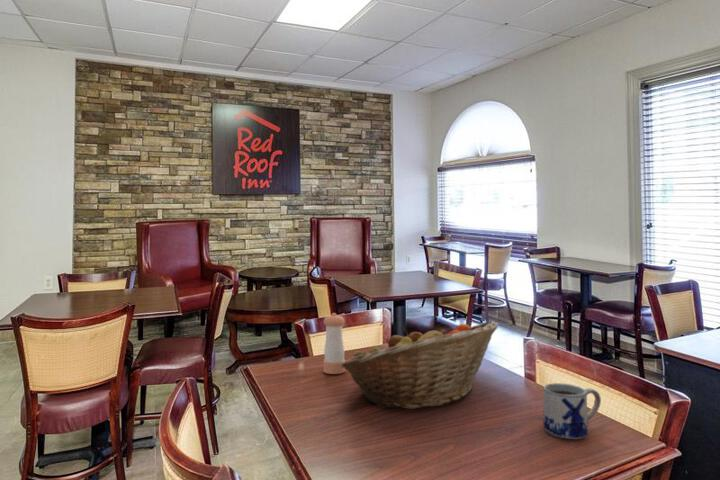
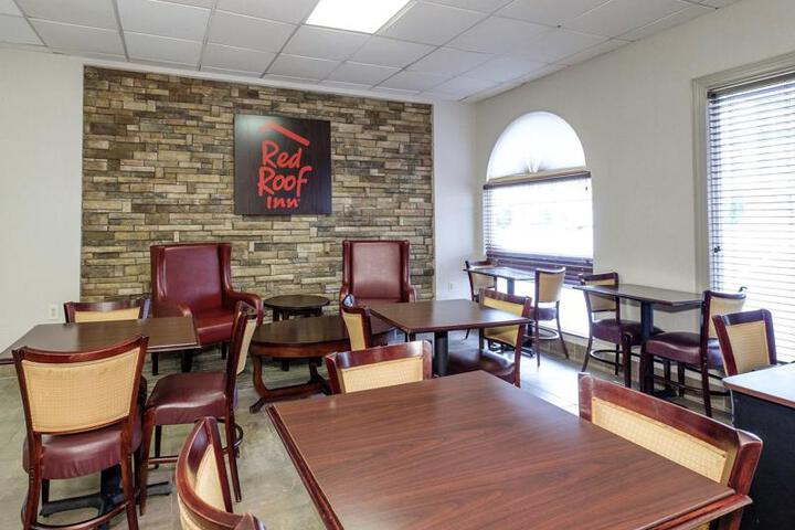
- fruit basket (423, 356)
- pepper shaker (334, 342)
- mug (570, 409)
